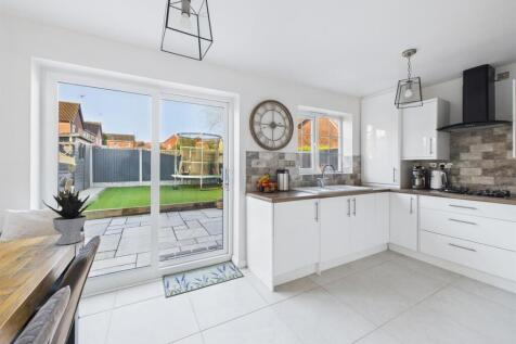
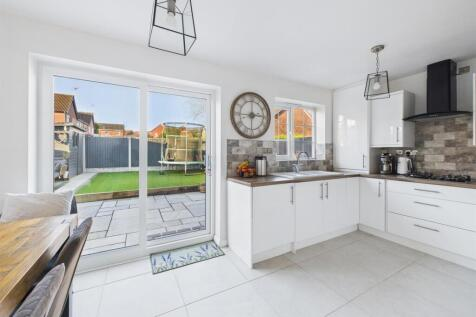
- potted plant (67, 214)
